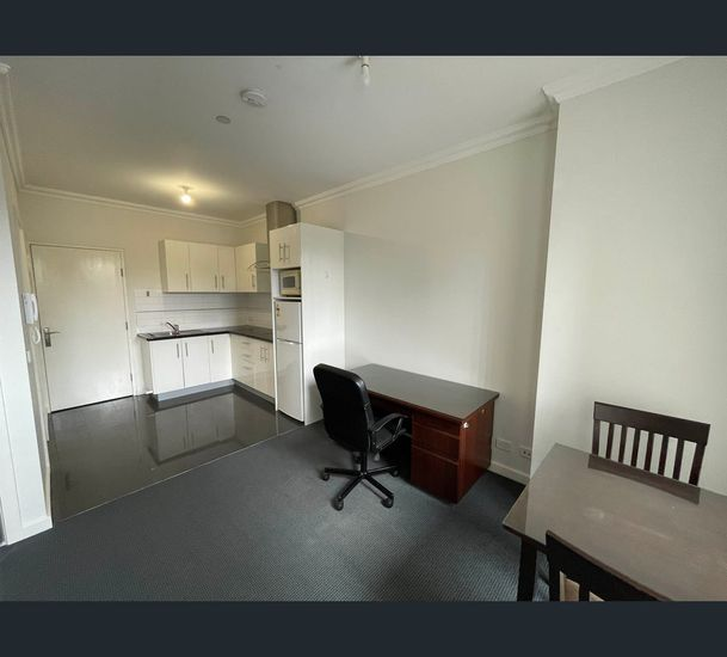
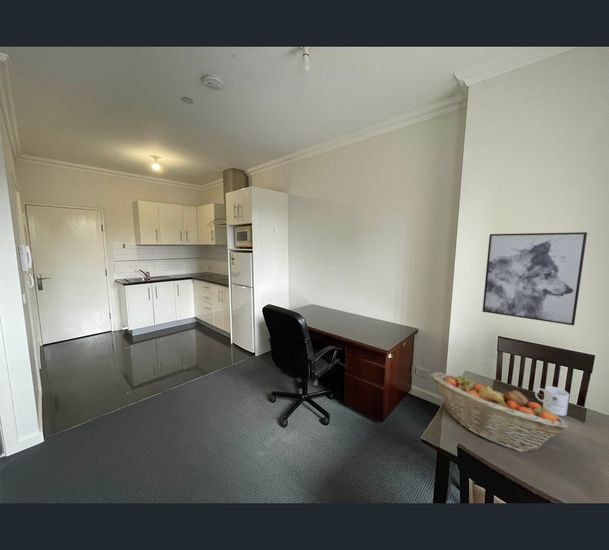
+ mug (550, 398)
+ fruit basket (488, 403)
+ wall art (528, 276)
